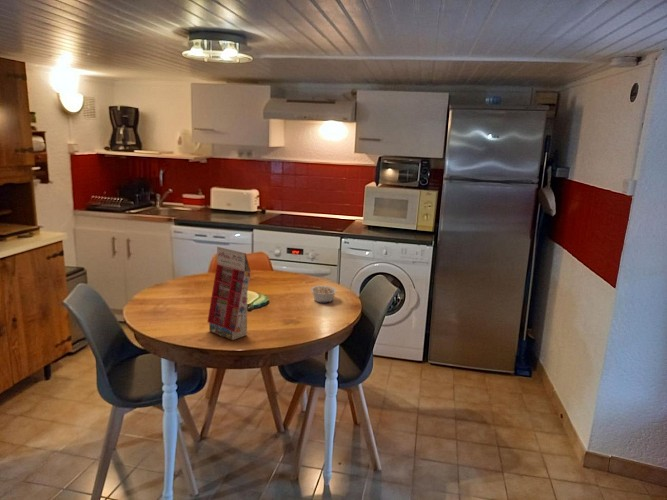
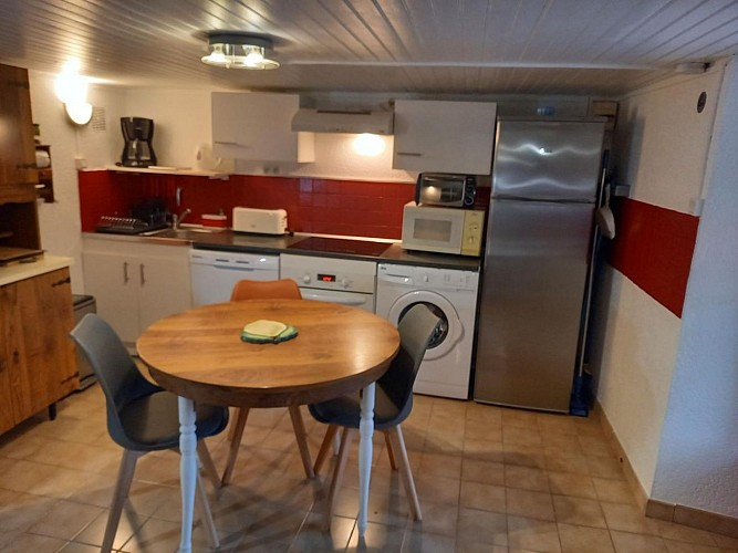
- legume (323, 294)
- gift box (228, 292)
